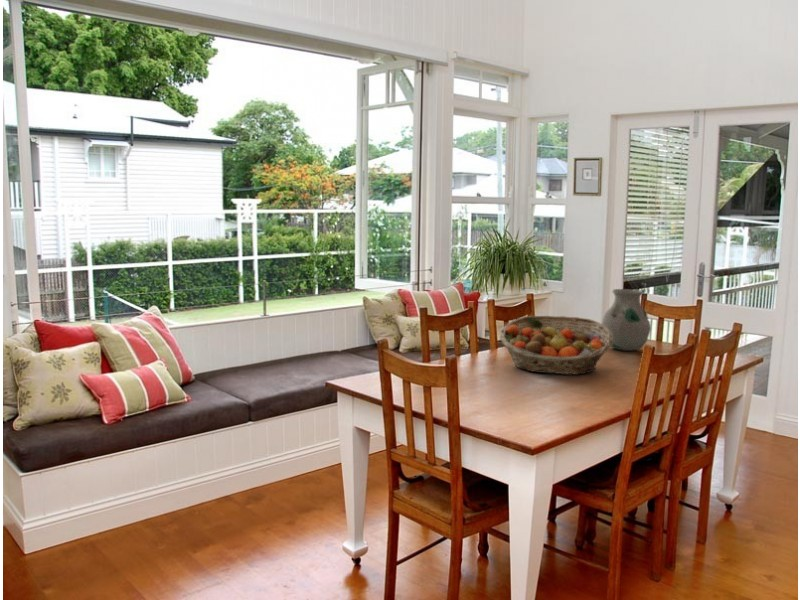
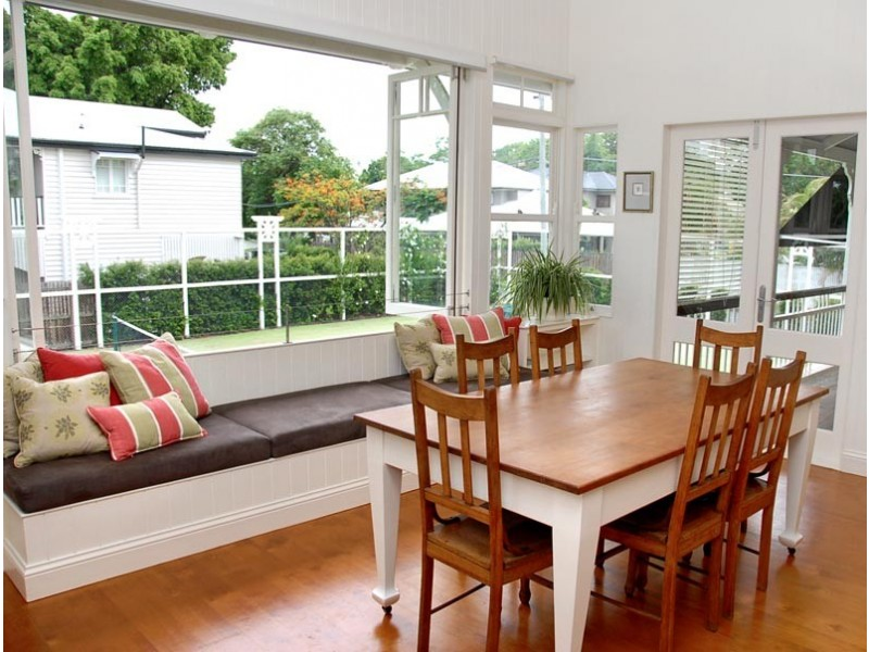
- fruit basket (555, 344)
- vase (626, 320)
